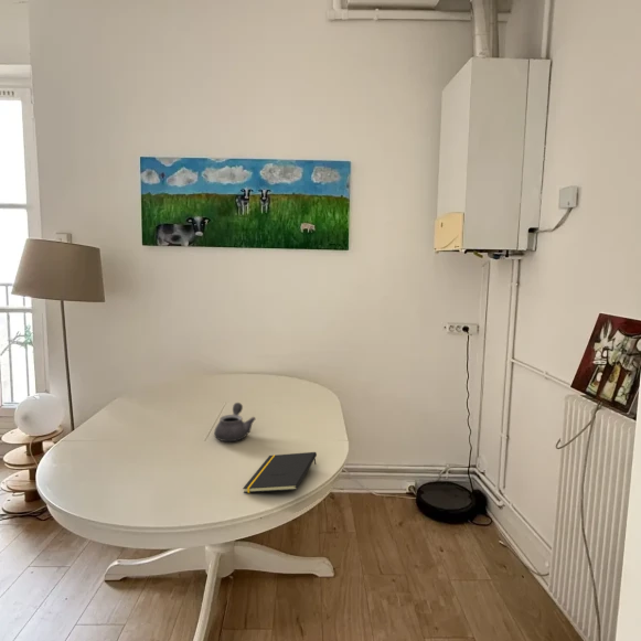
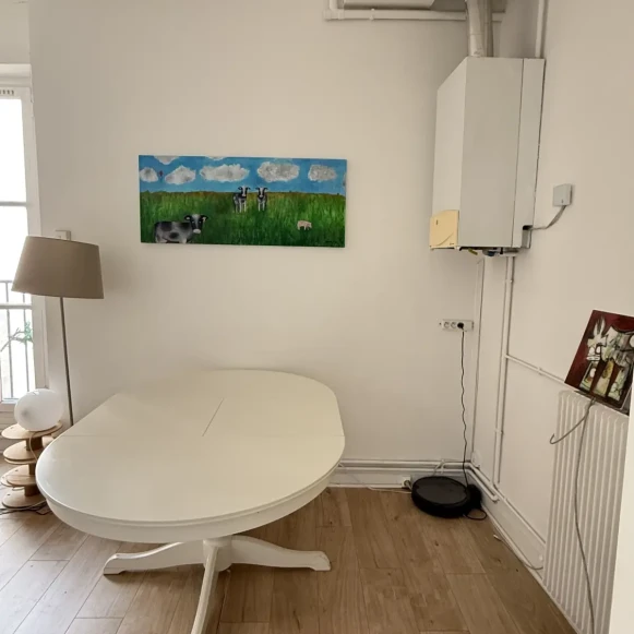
- teapot (235, 421)
- notepad (281, 471)
